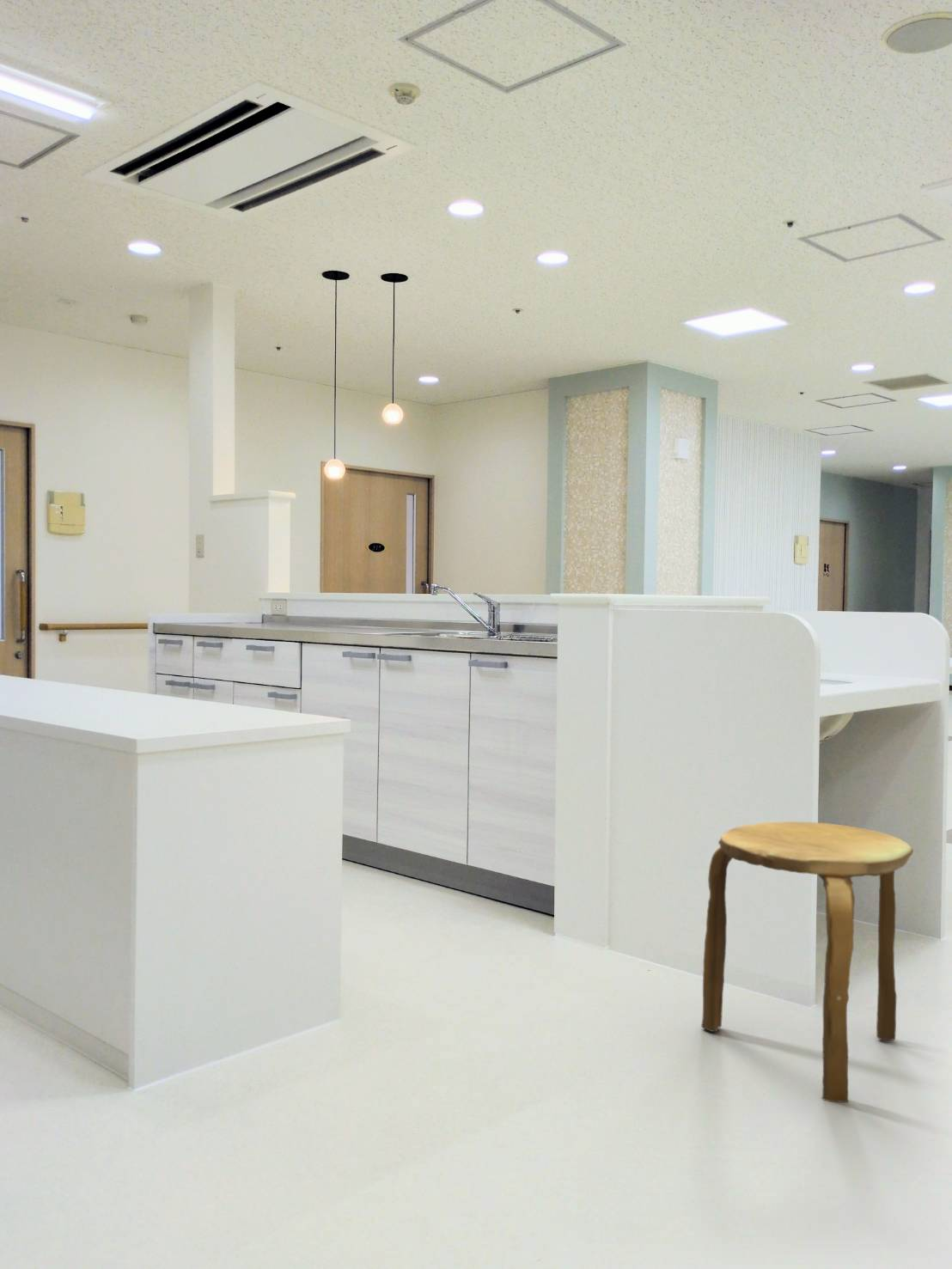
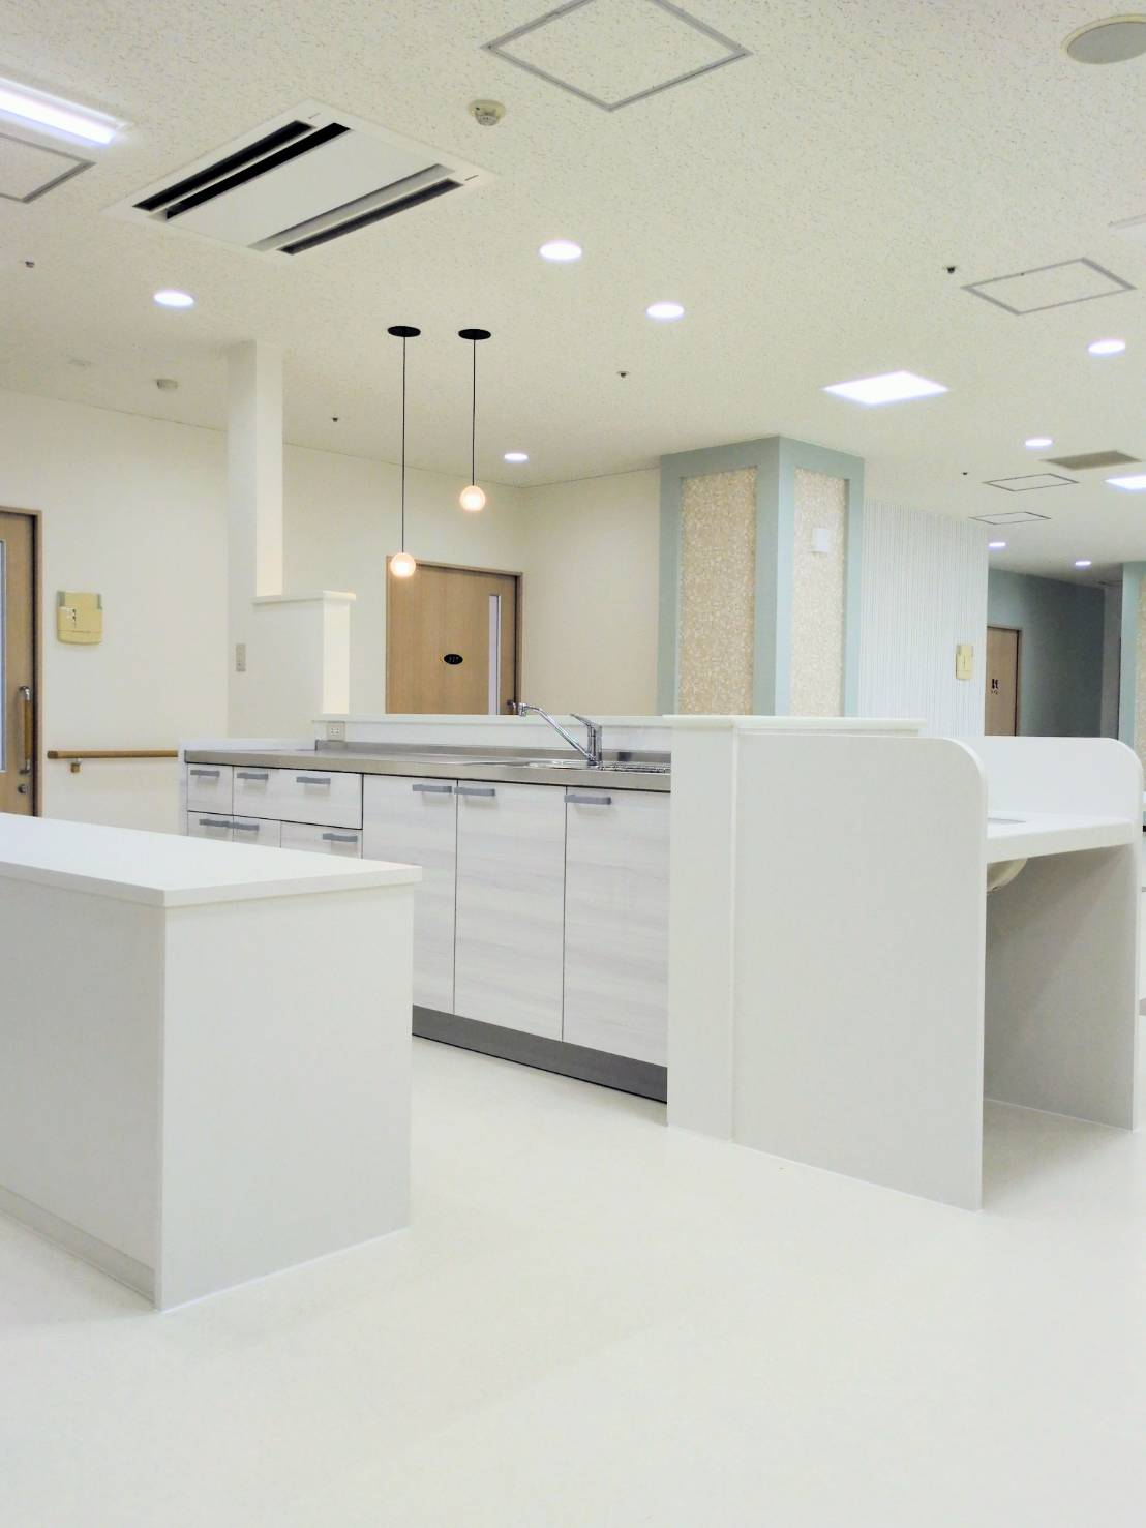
- stool (826, 952)
